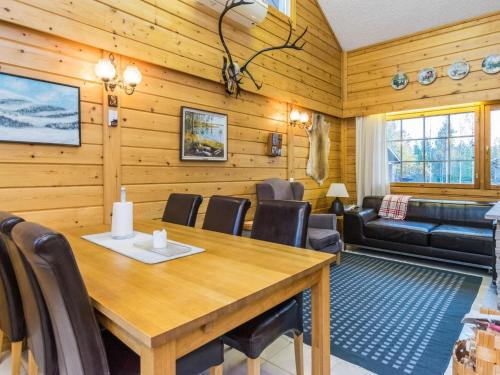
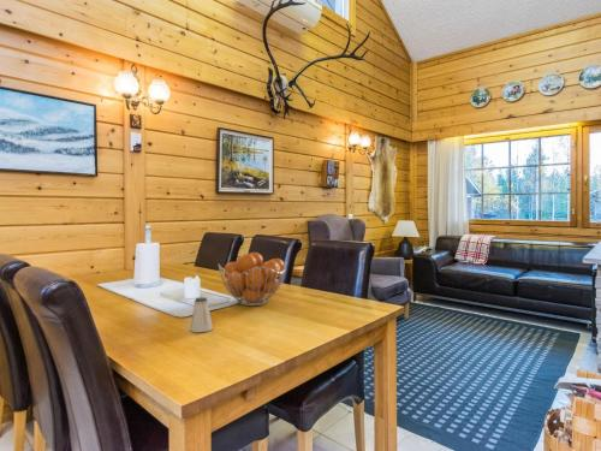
+ fruit basket (252, 278)
+ saltshaker (201, 313)
